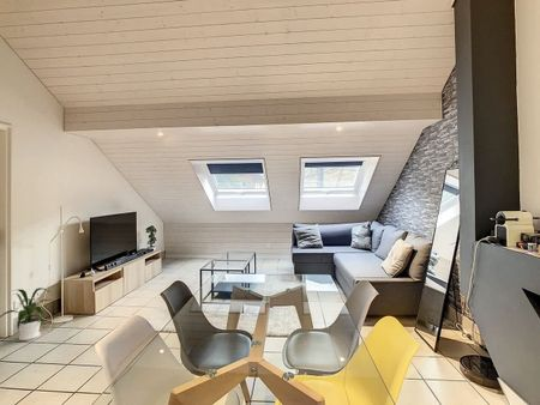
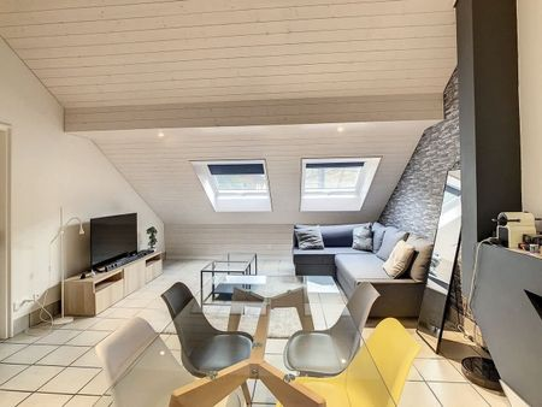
- house plant (29, 312)
